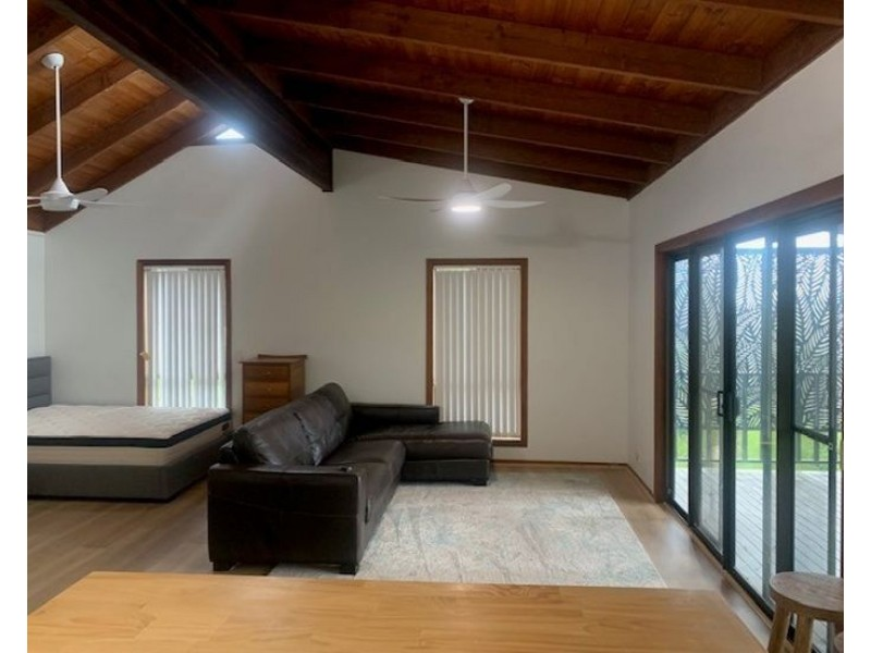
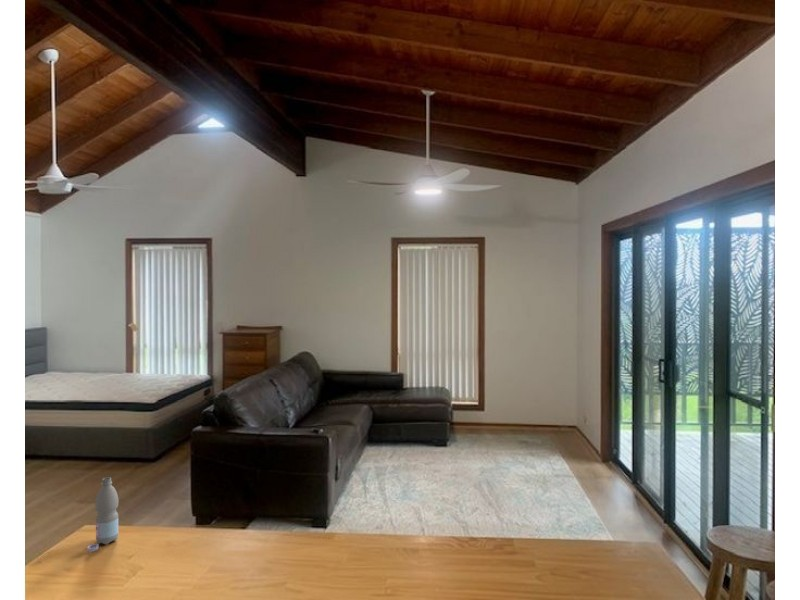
+ water bottle (102, 512)
